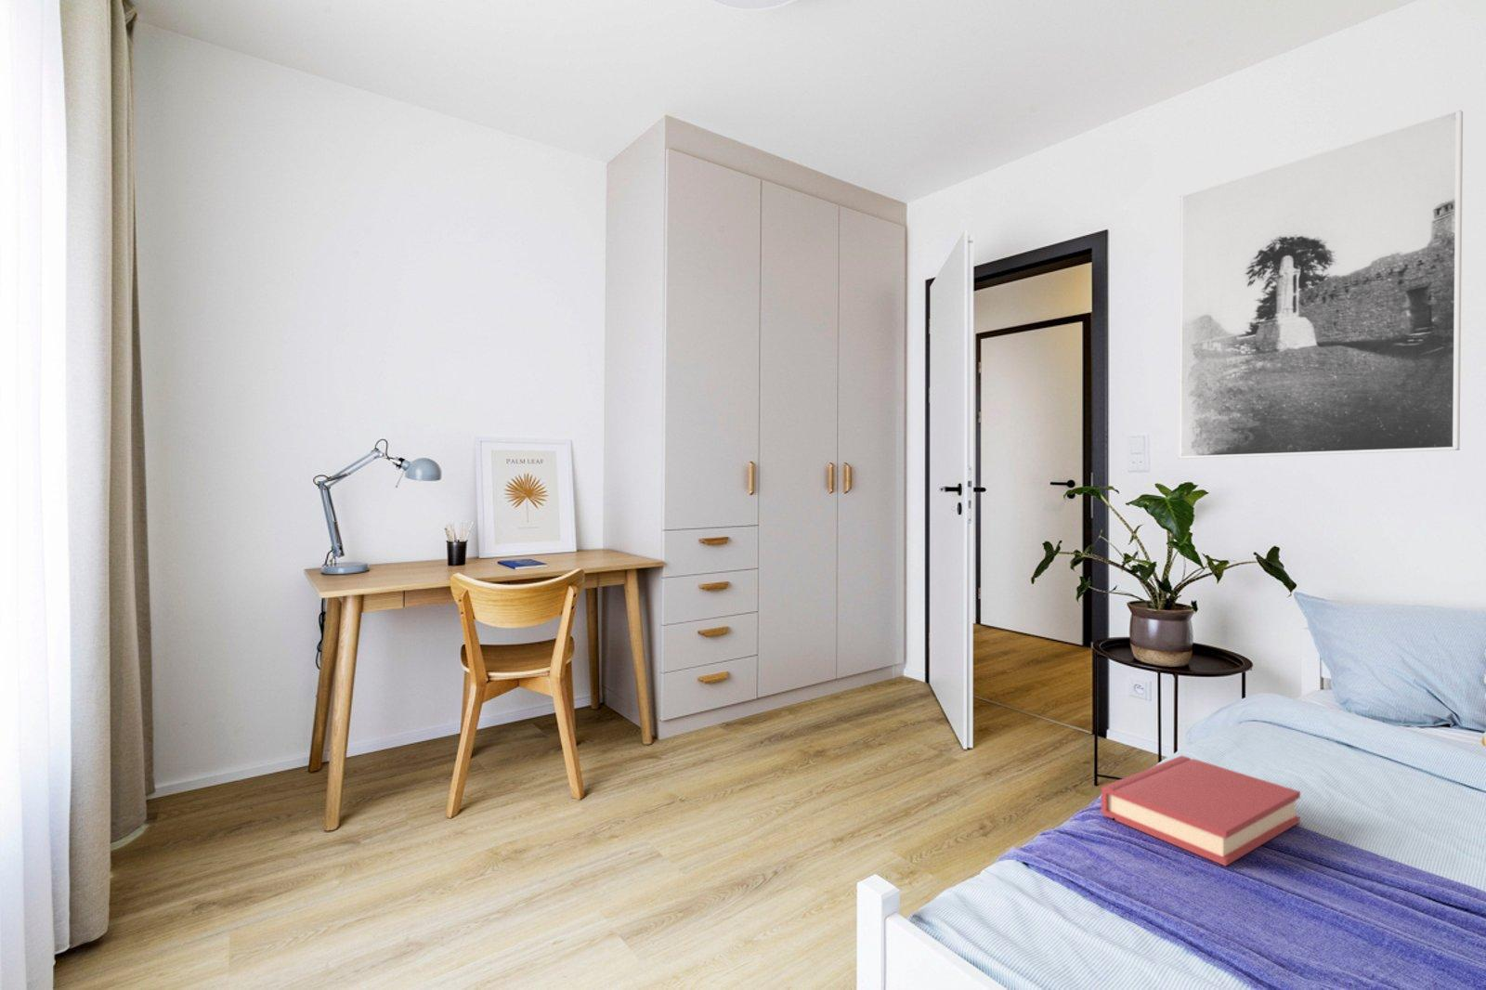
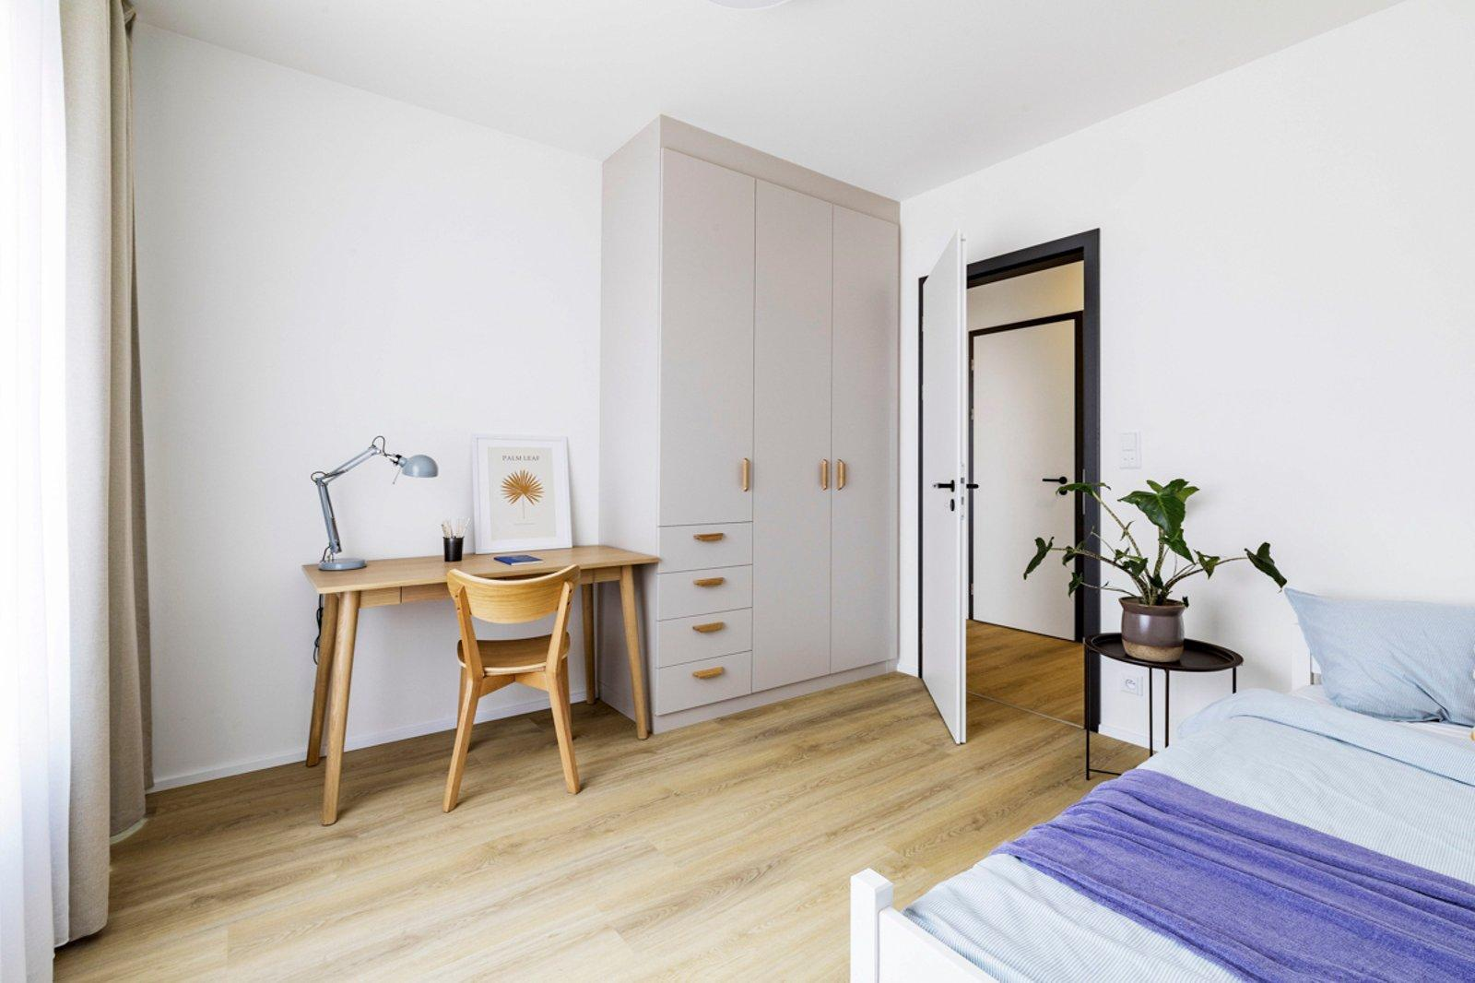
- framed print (1303, 307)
- hardback book (1199, 802)
